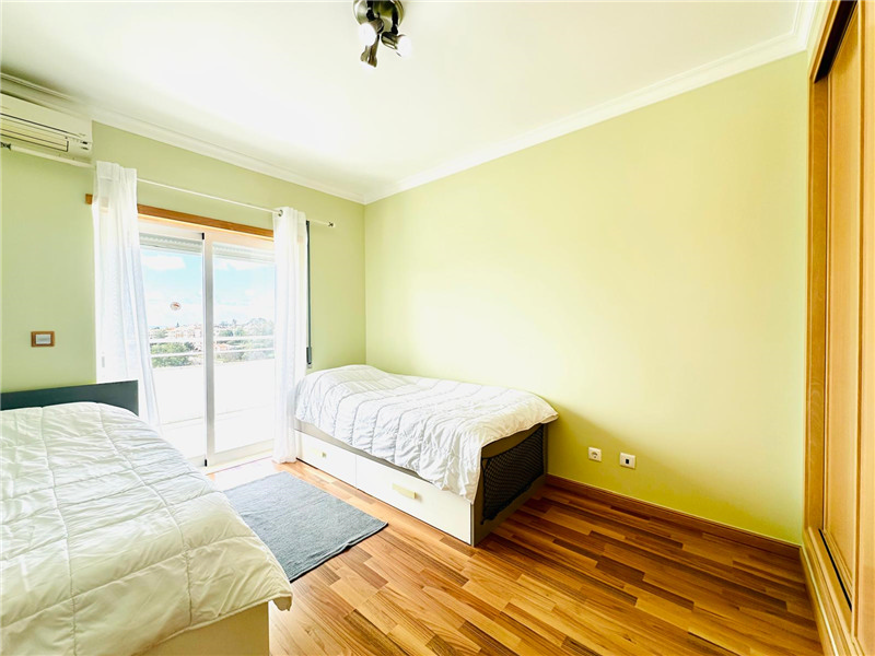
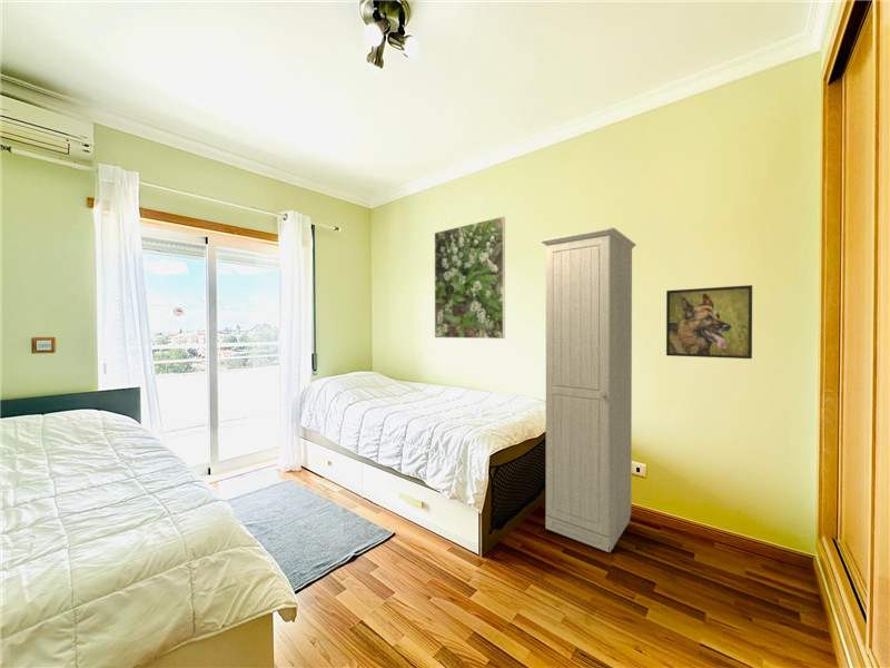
+ cabinet (589, 384)
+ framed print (467, 282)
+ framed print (706, 322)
